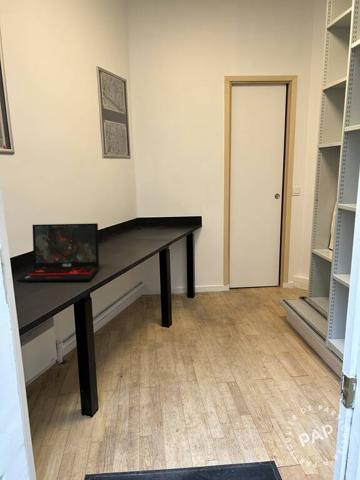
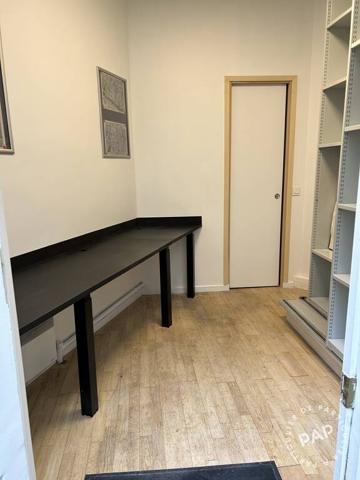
- laptop (59, 251)
